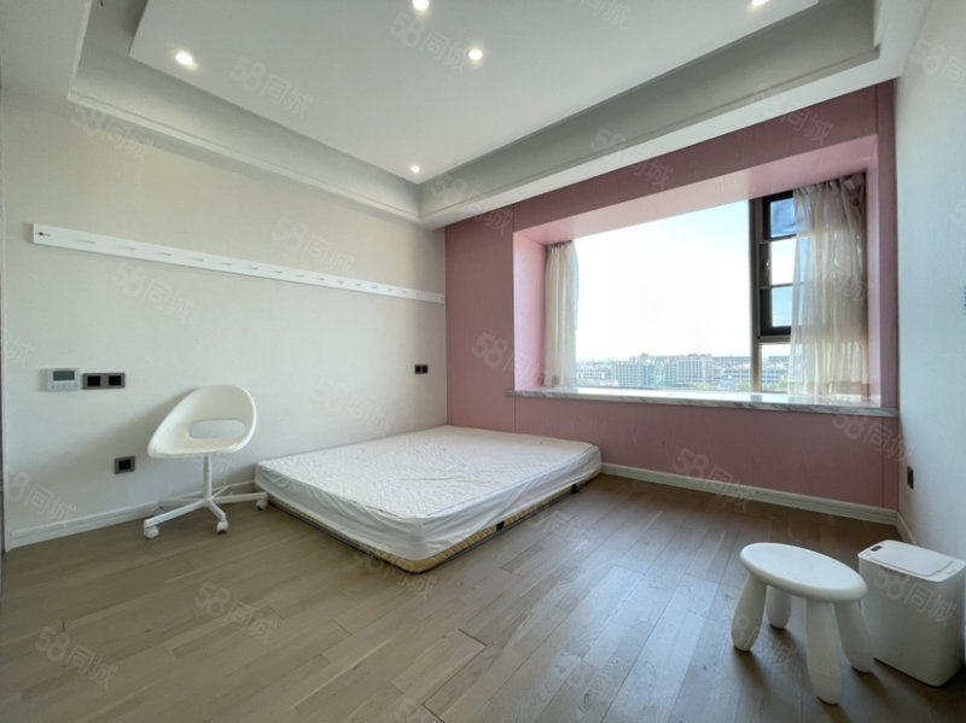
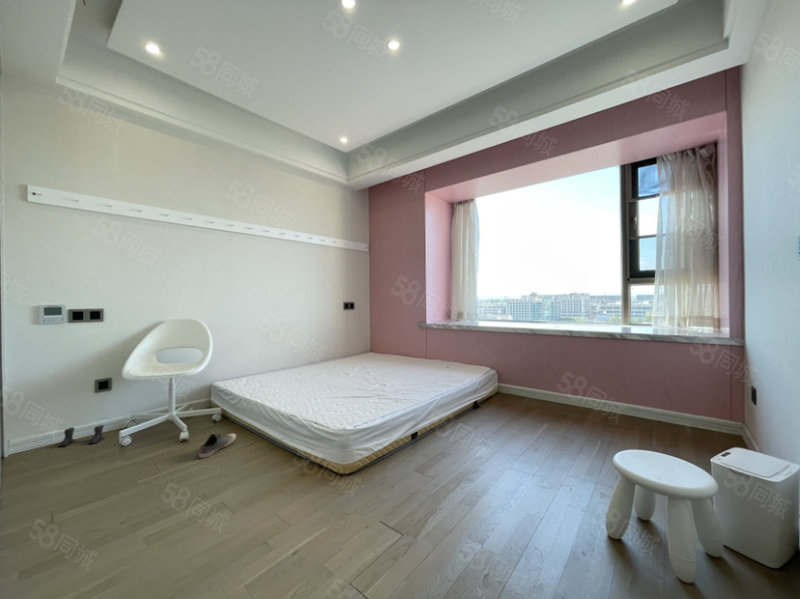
+ boots (74, 439)
+ shoe (218, 439)
